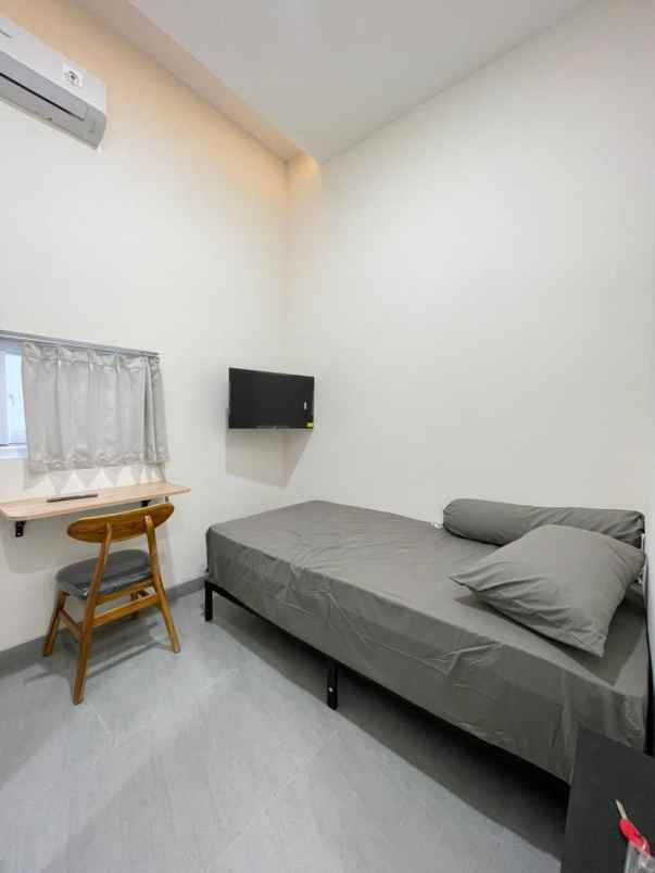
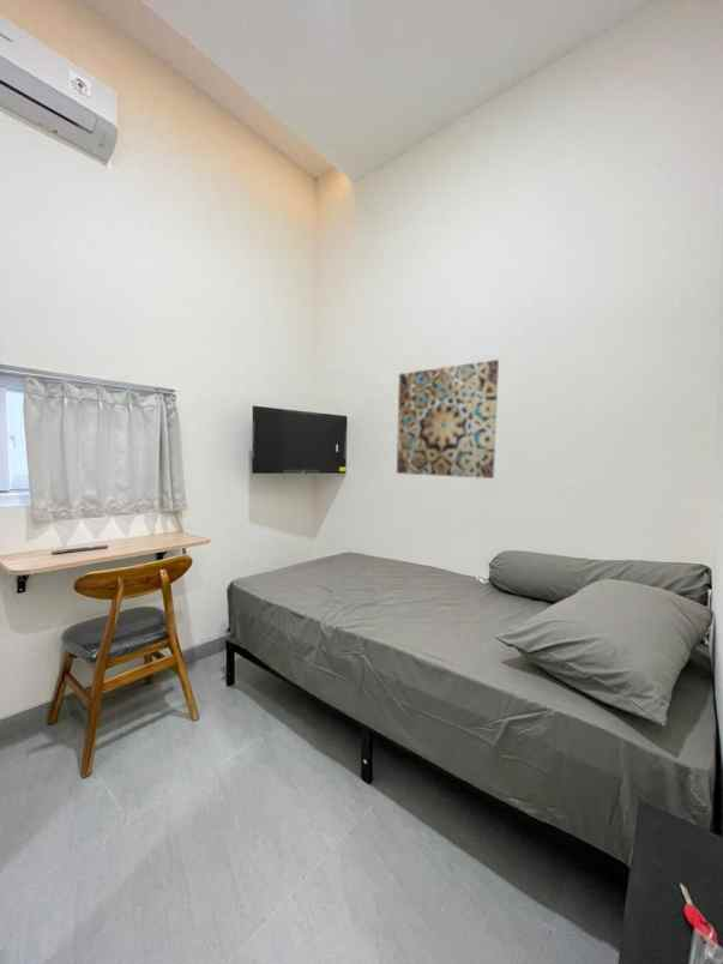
+ wall art (442, 422)
